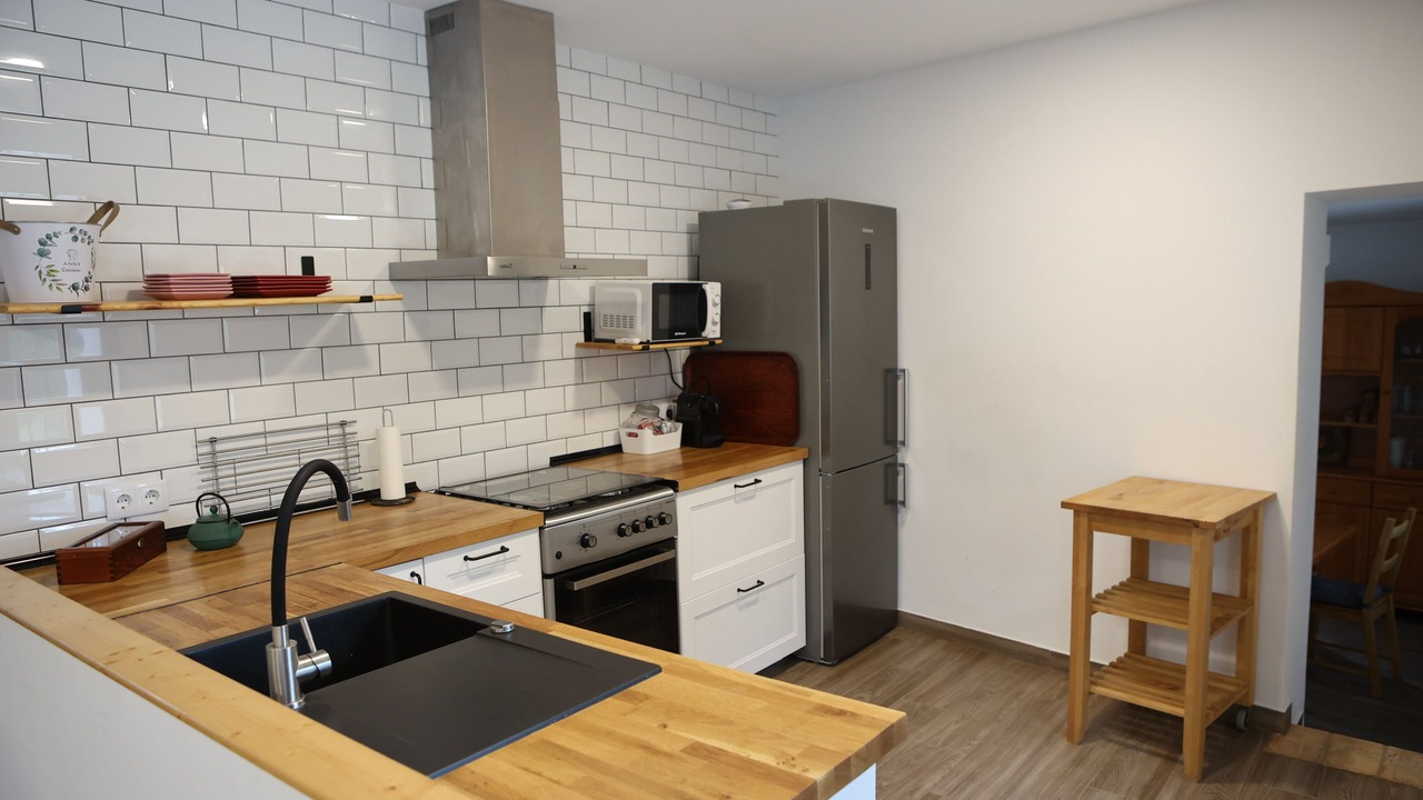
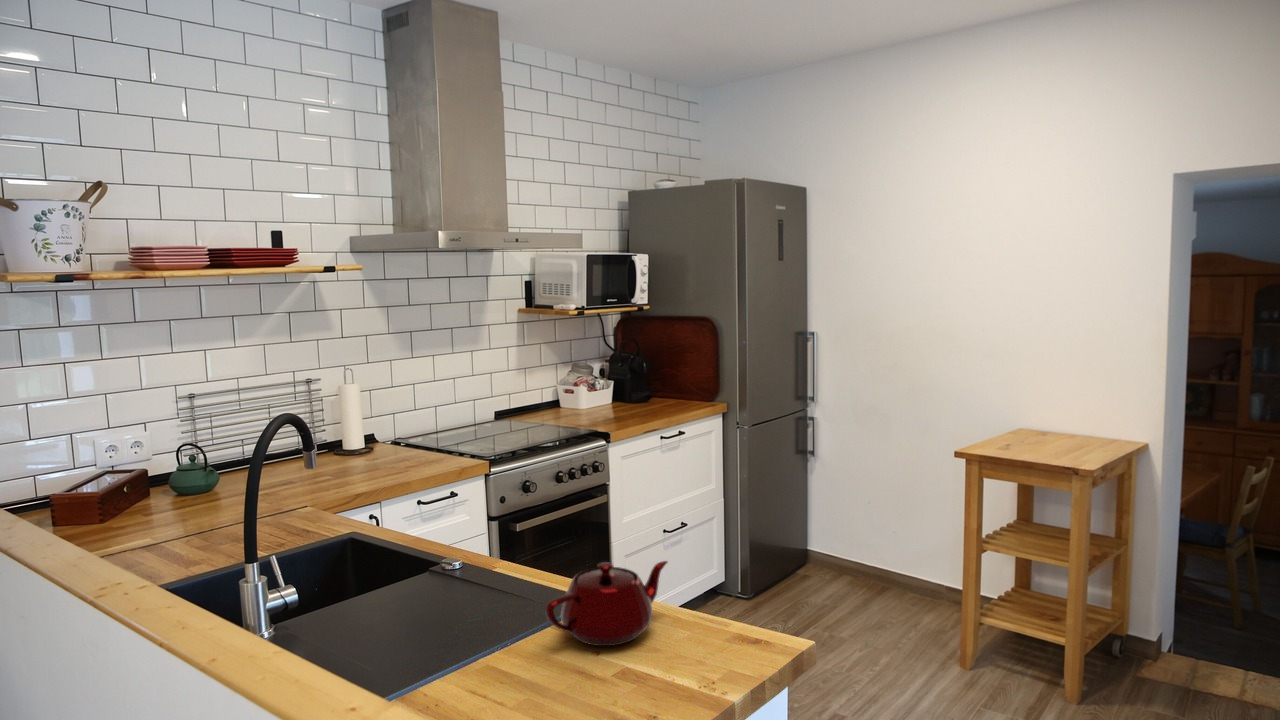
+ teapot (610, 597)
